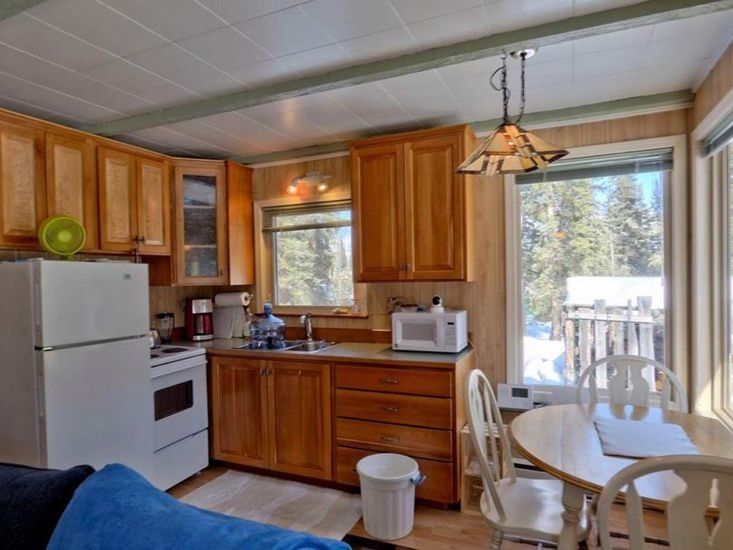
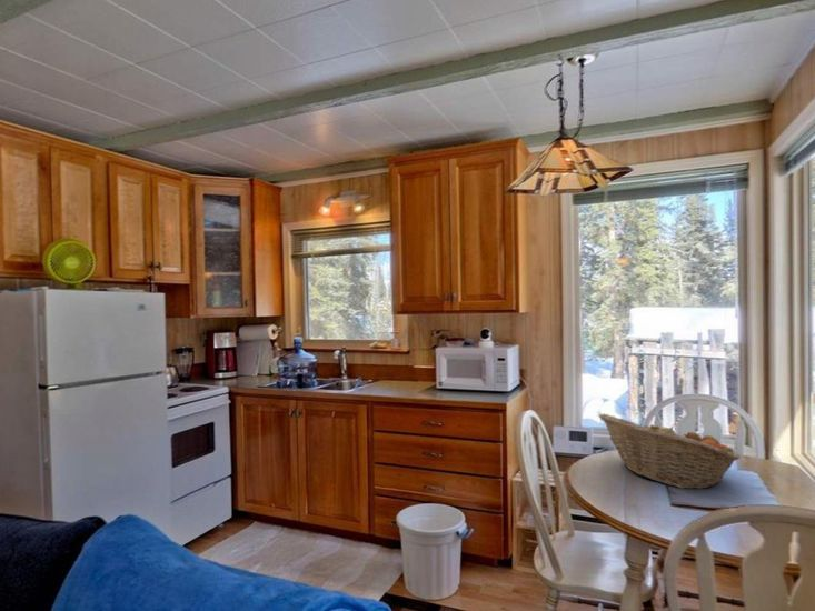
+ fruit basket (664, 444)
